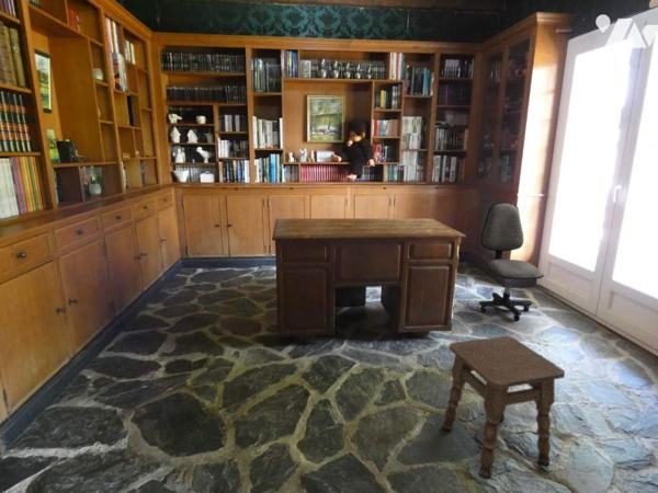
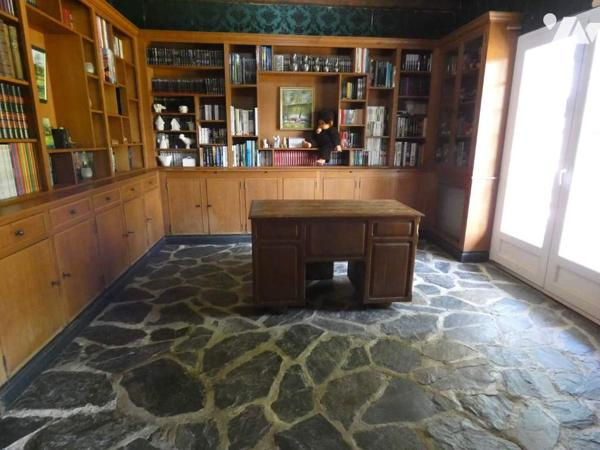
- office chair (511, 260)
- side table (498, 401)
